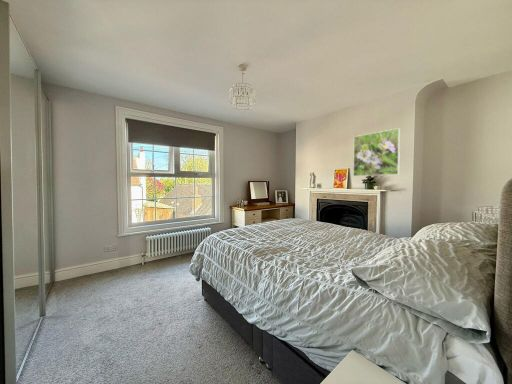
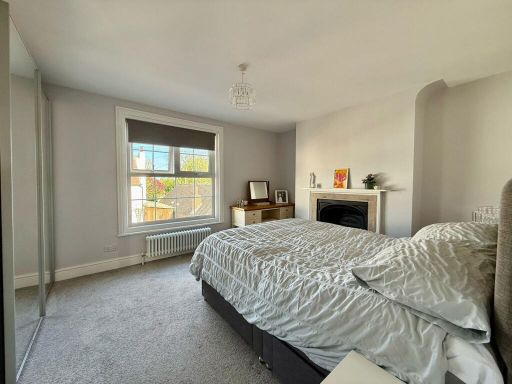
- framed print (374, 154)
